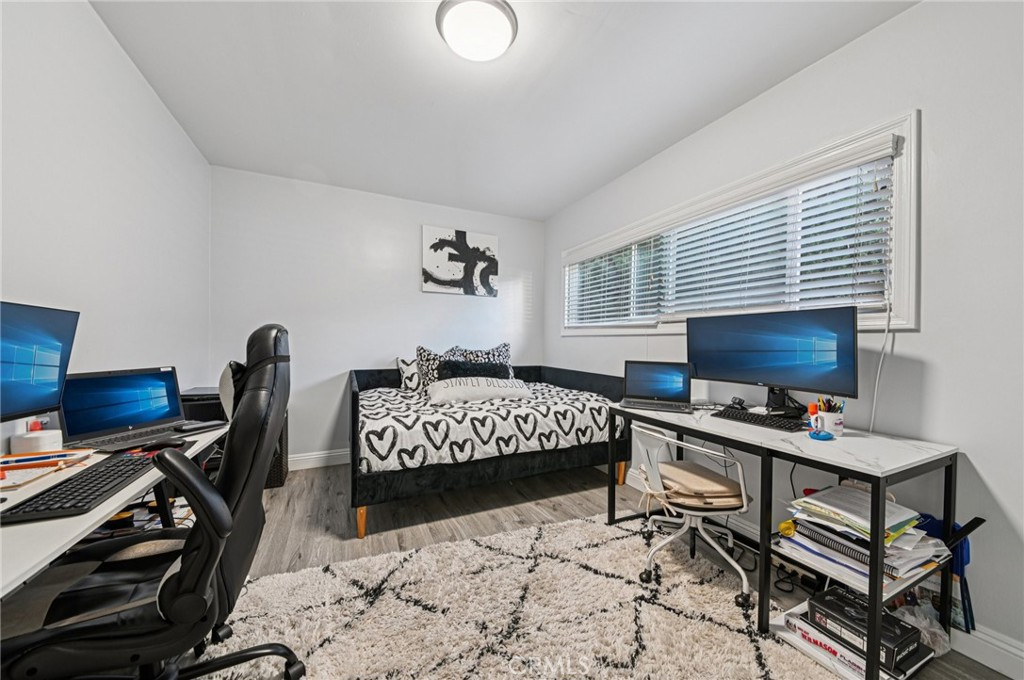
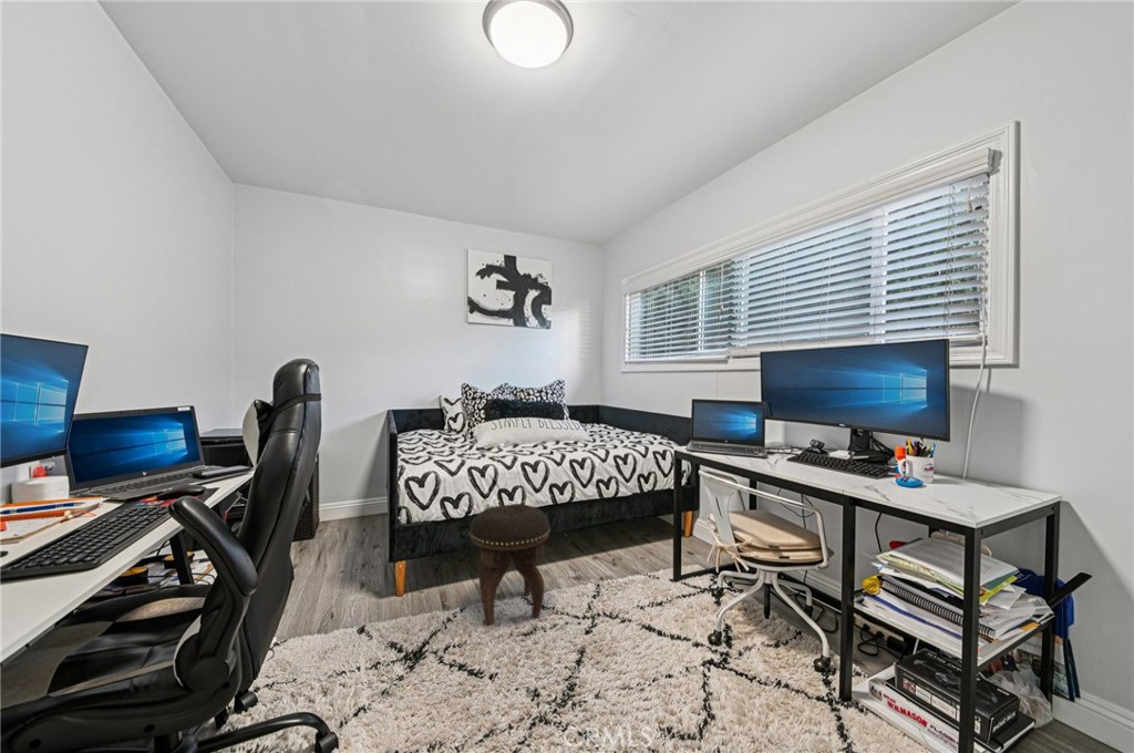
+ footstool (509, 558)
